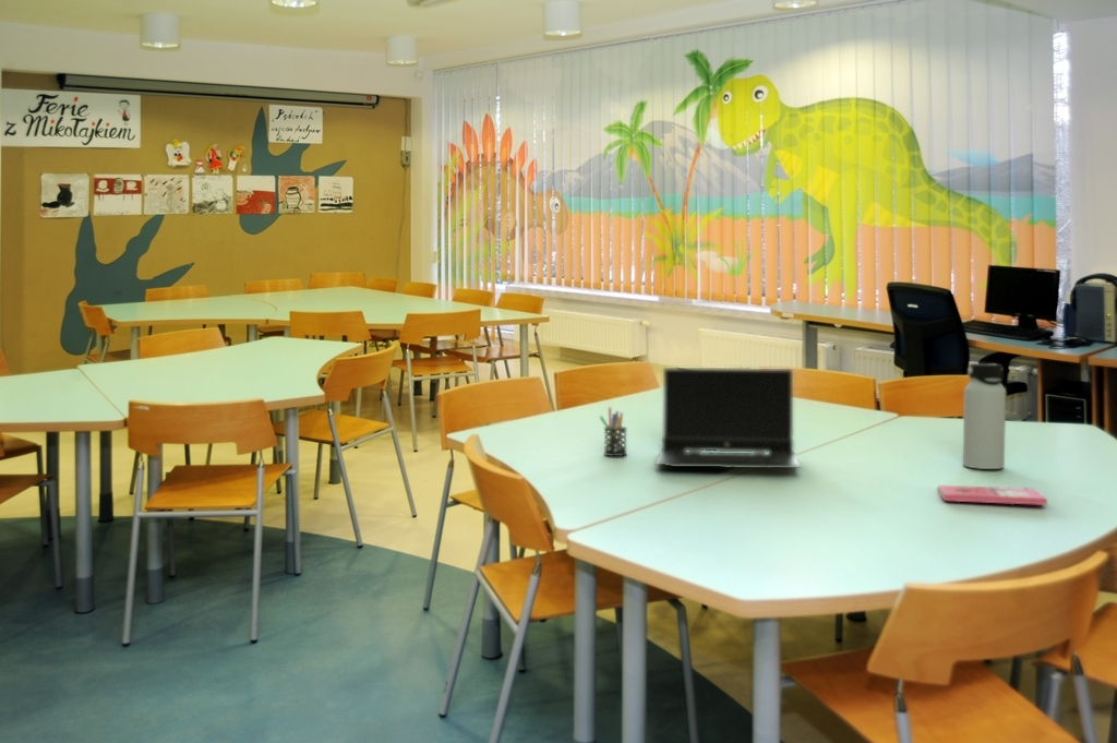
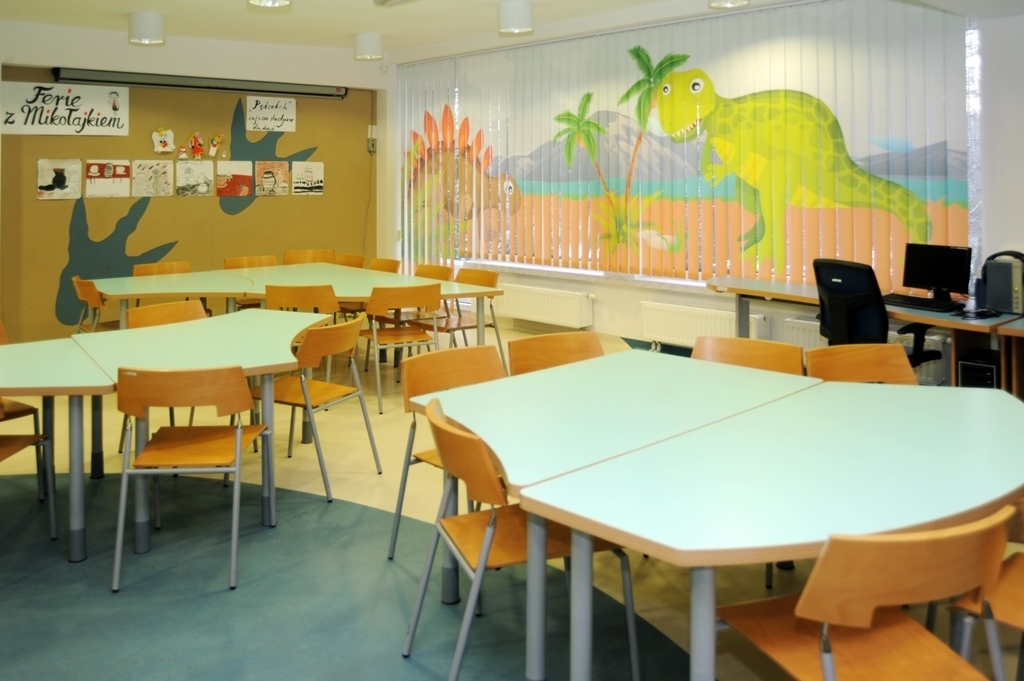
- water bottle (984, 415)
- laptop computer (726, 417)
- pen holder (612, 431)
- notebook (989, 494)
